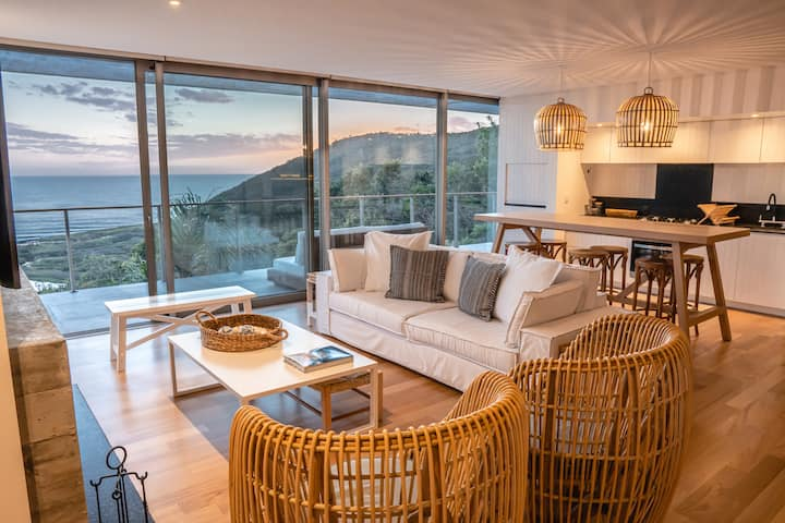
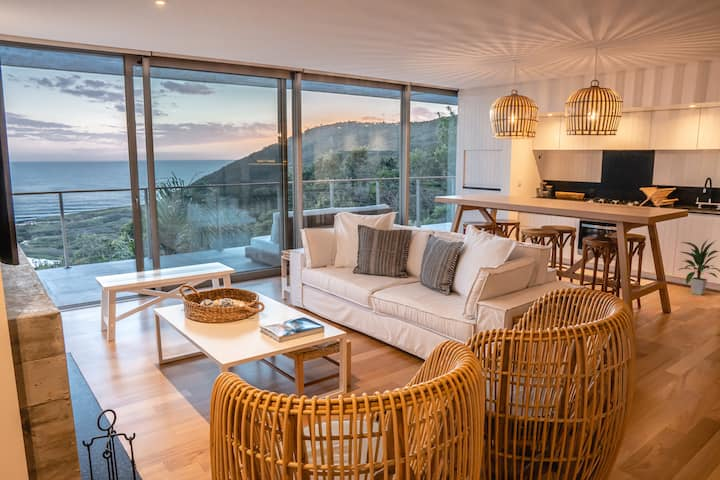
+ indoor plant (697, 265)
